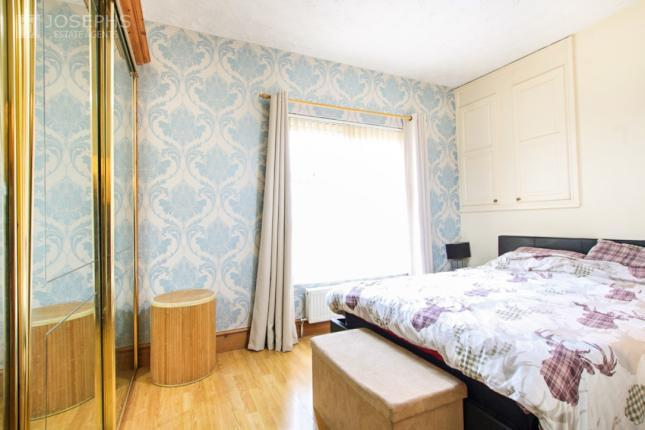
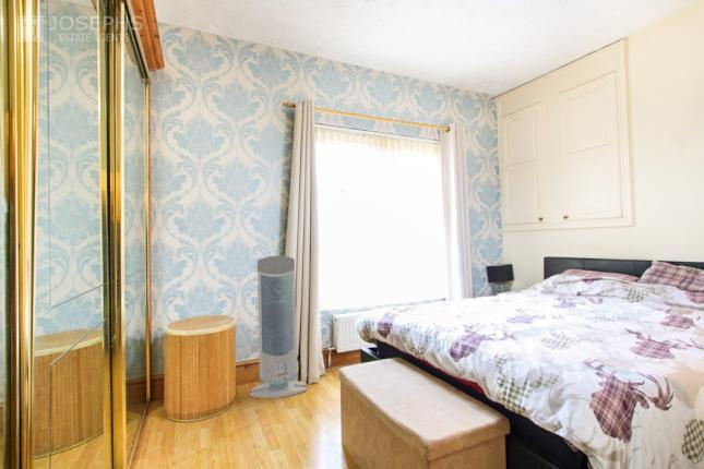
+ air purifier (277, 323)
